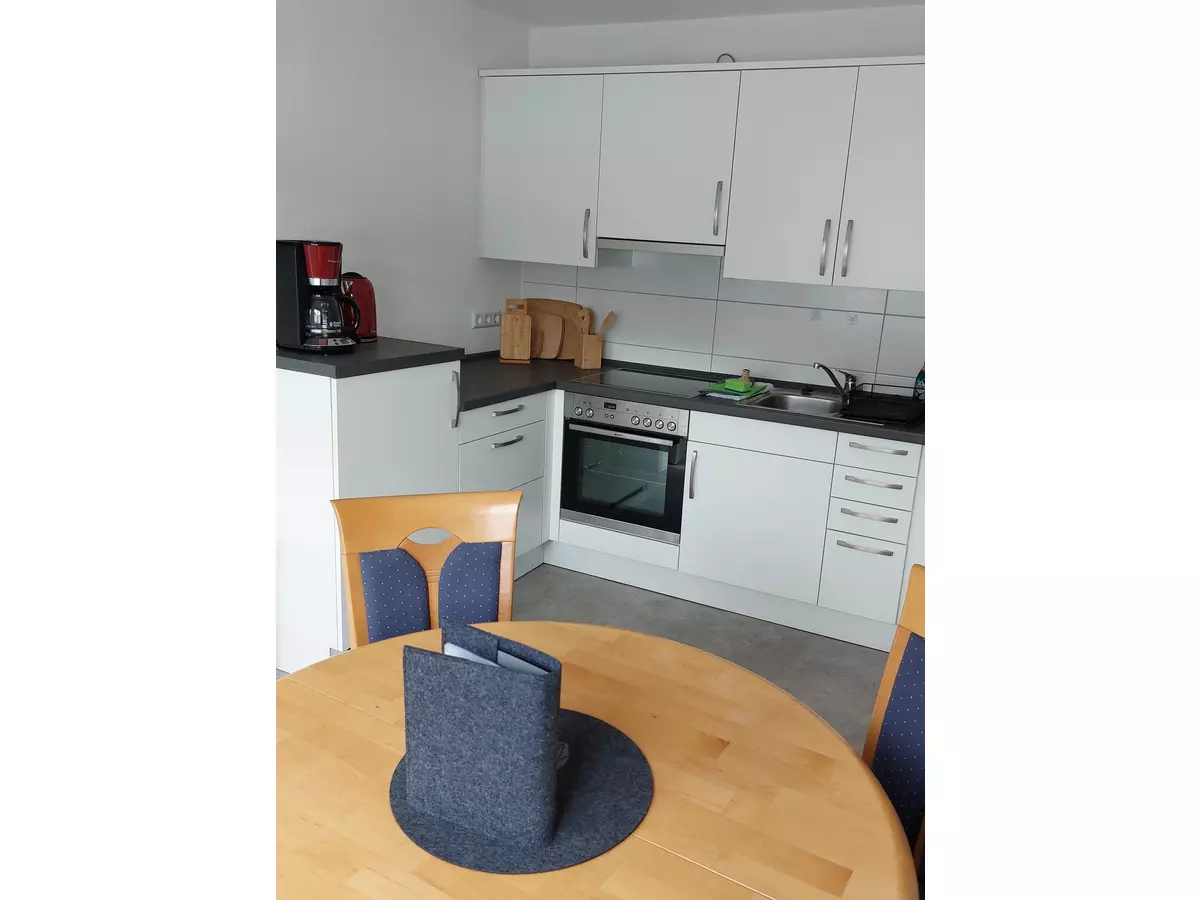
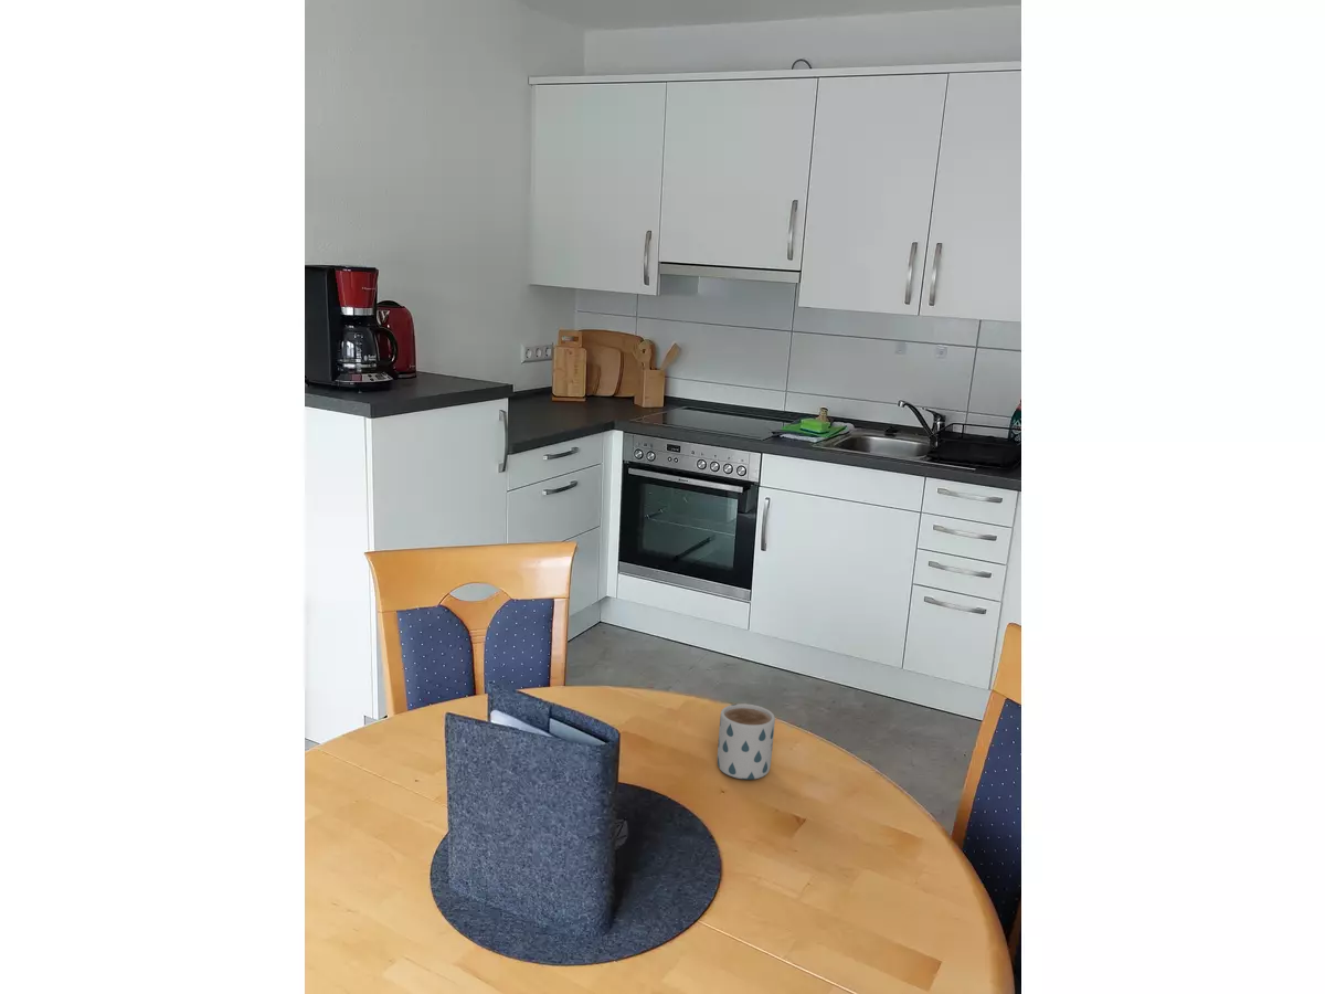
+ mug (743, 736)
